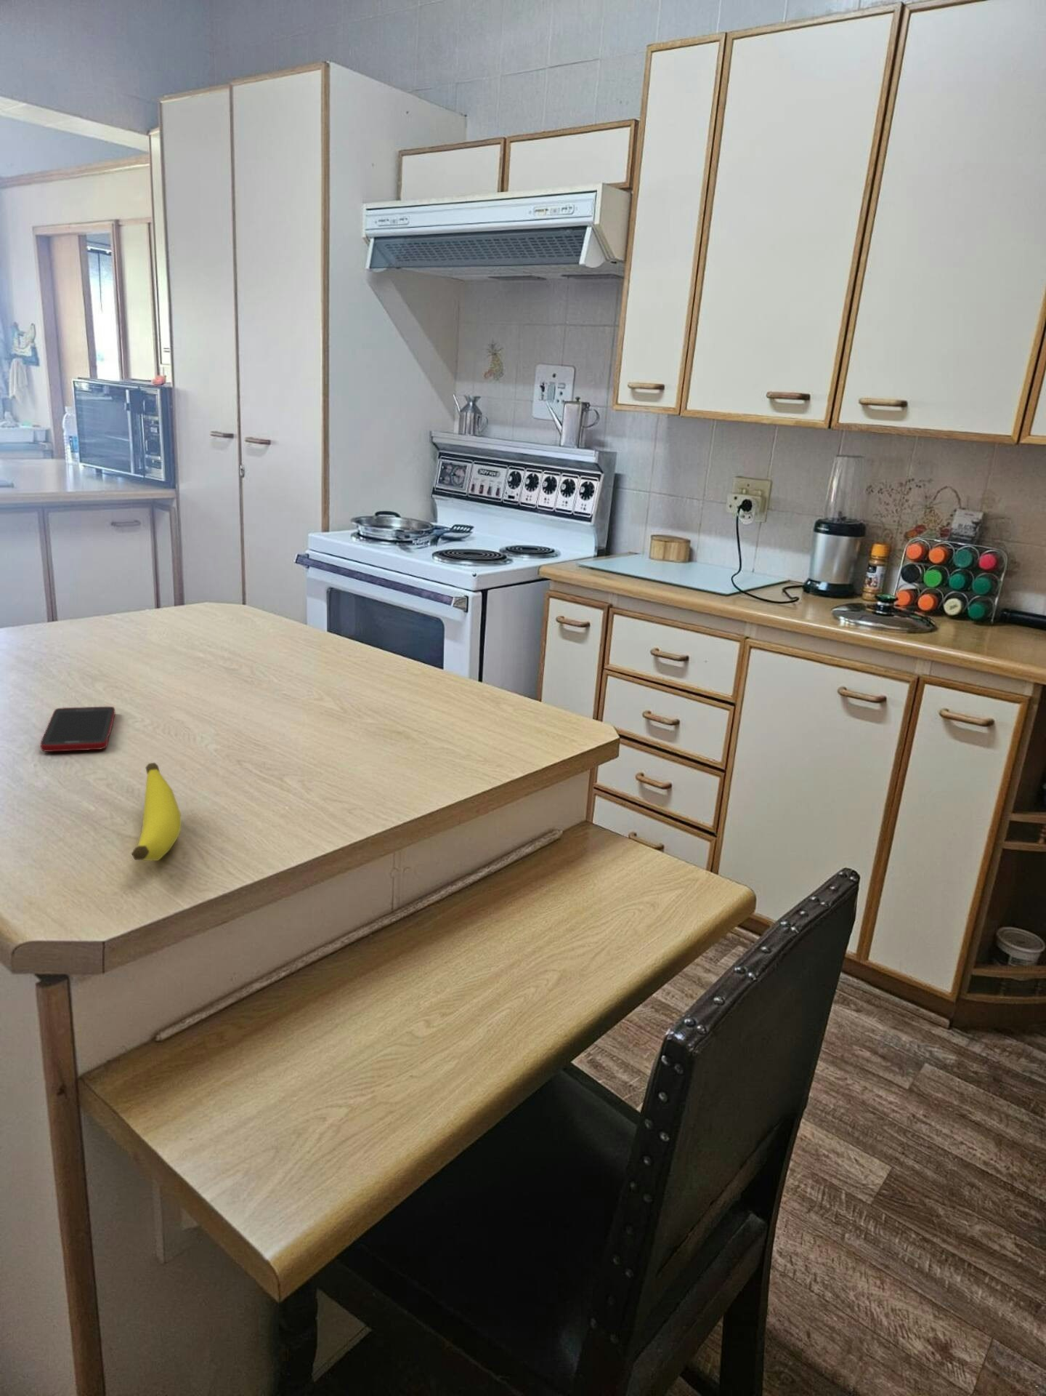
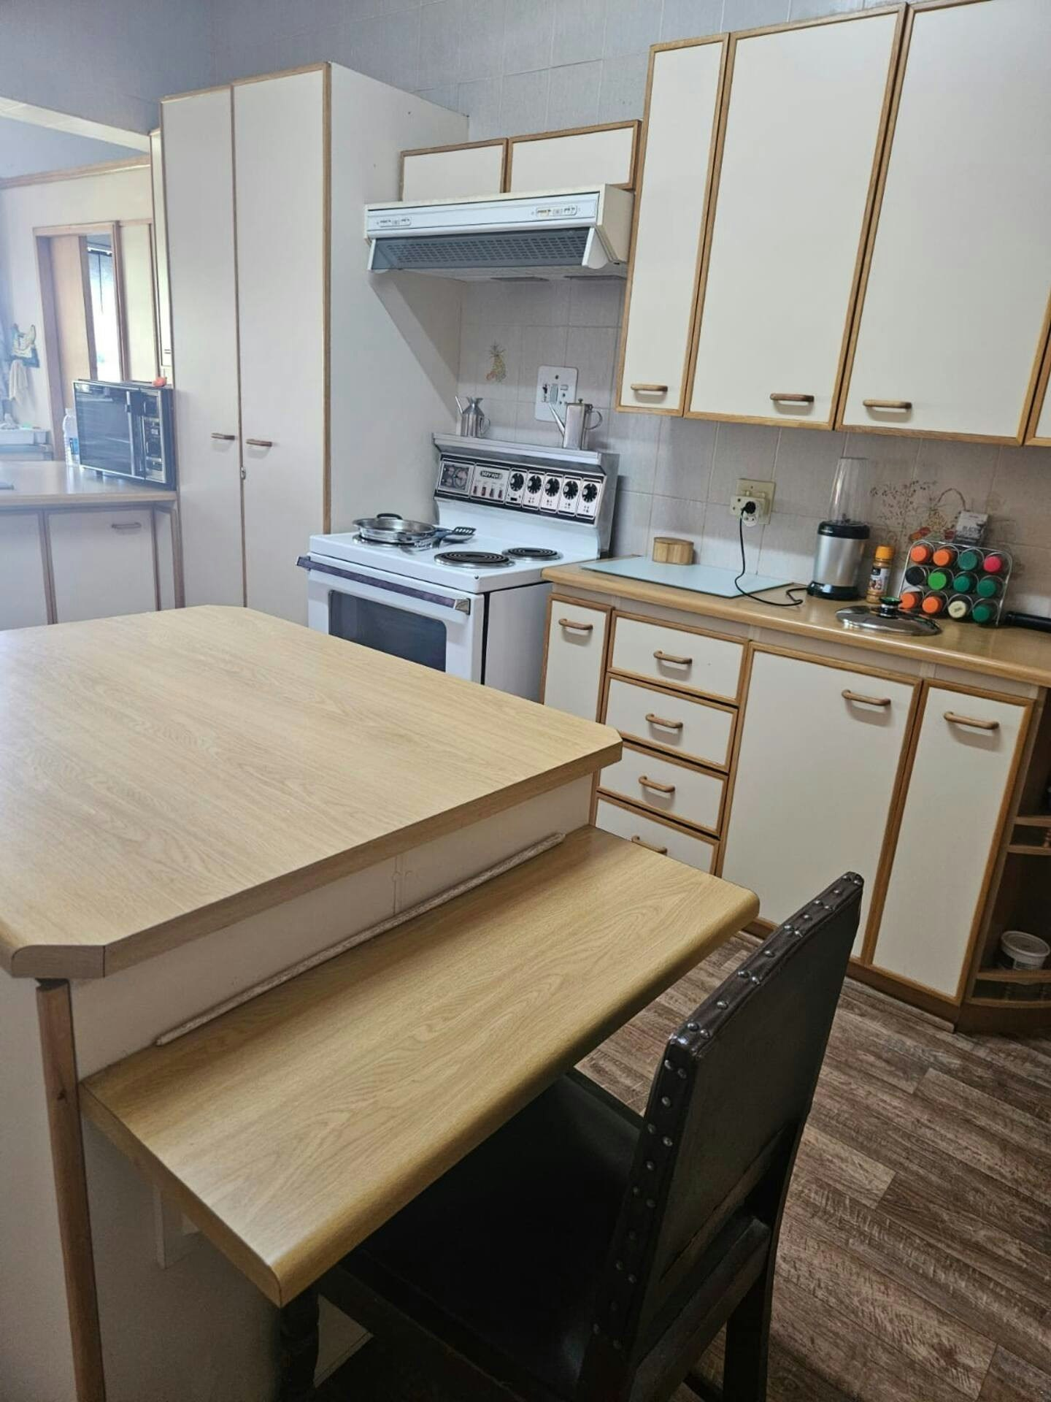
- banana (159, 818)
- cell phone (80, 728)
